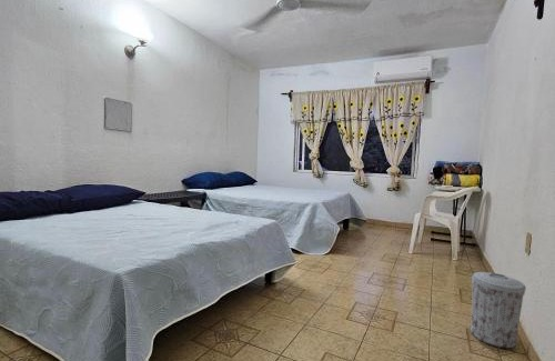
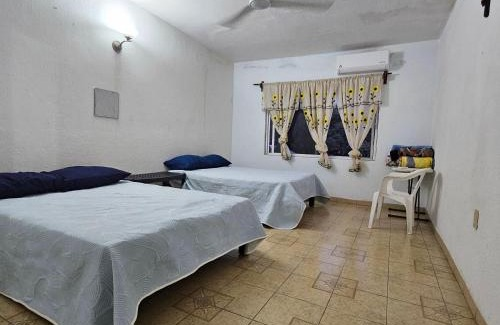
- trash can (495, 305)
